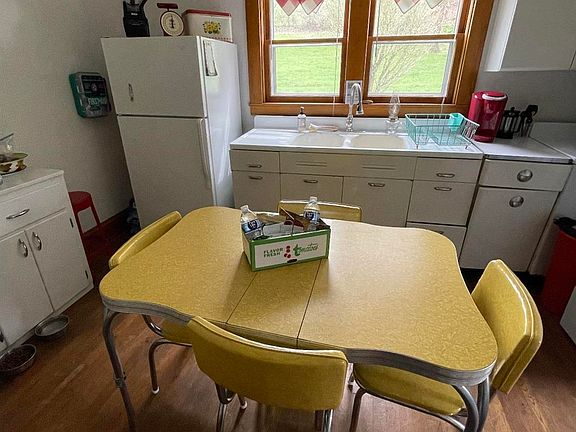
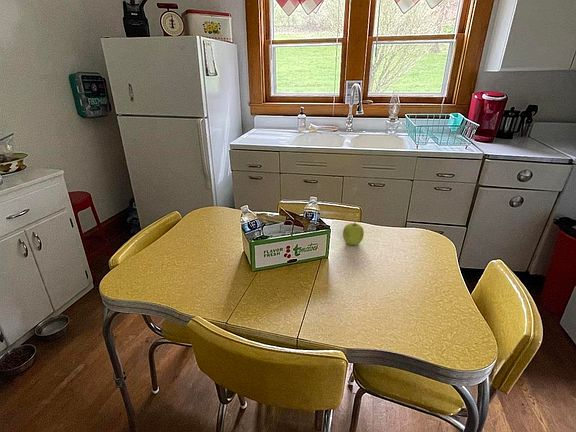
+ fruit (353, 233)
